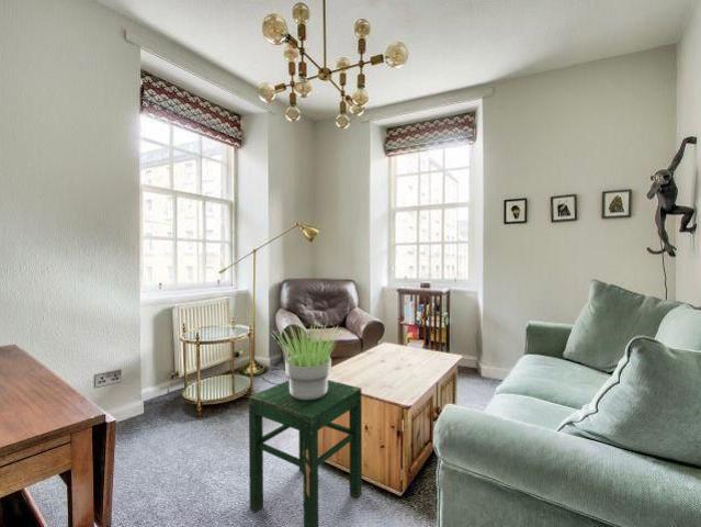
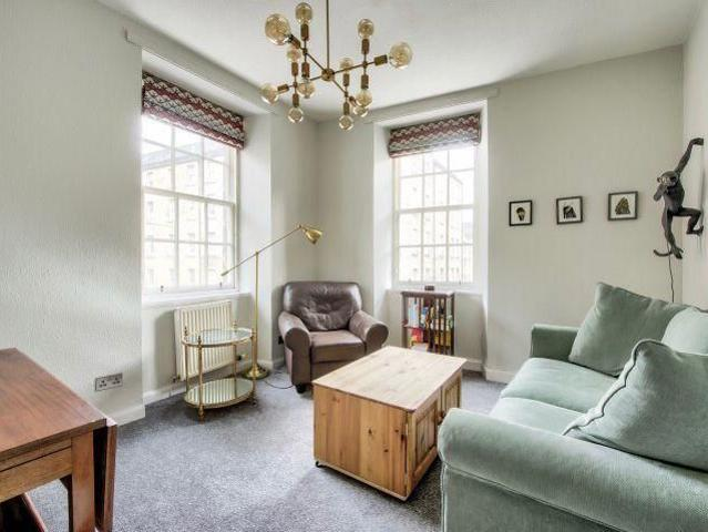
- potted plant (308, 361)
- stool (307, 446)
